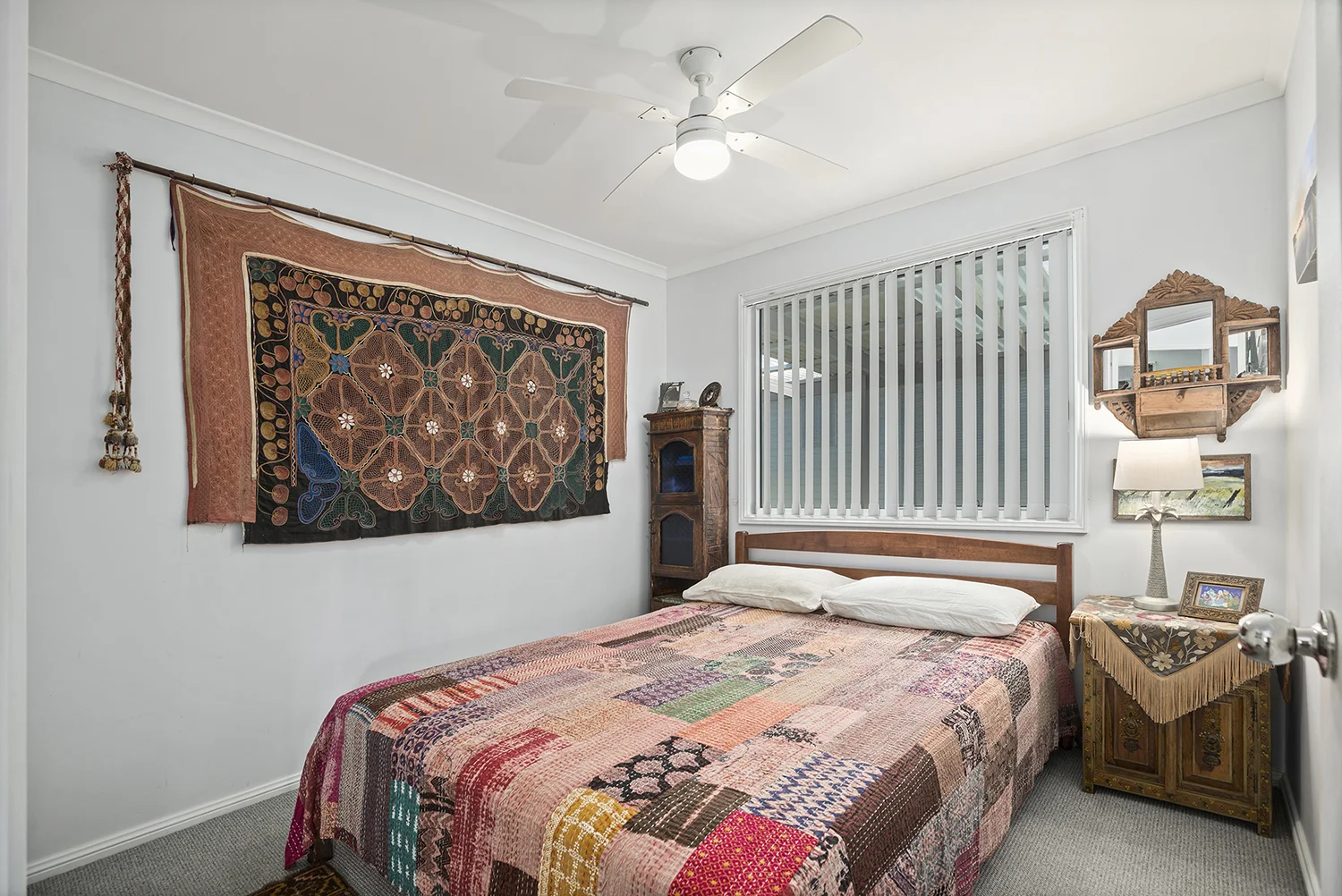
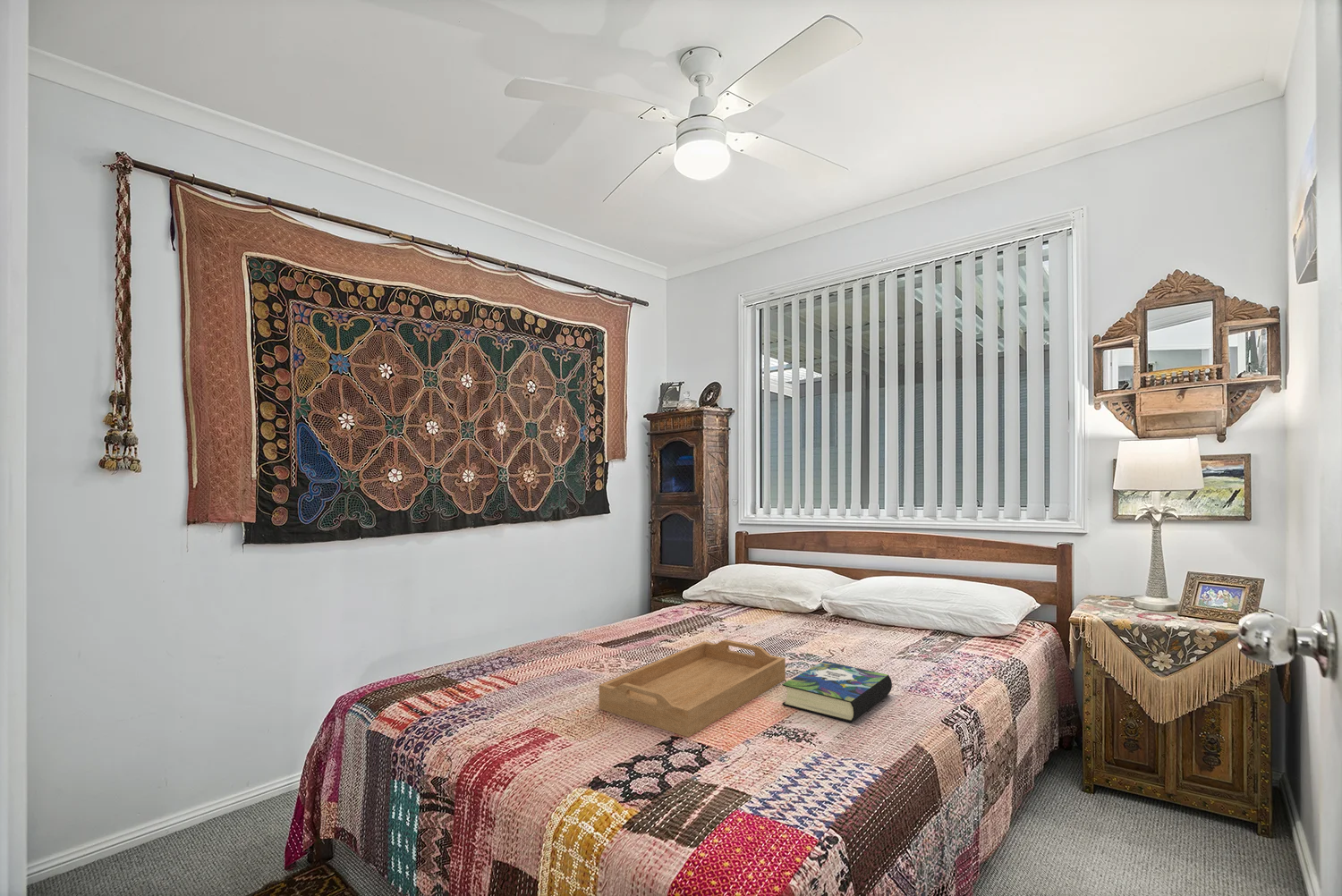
+ book (837, 689)
+ serving tray (697, 678)
